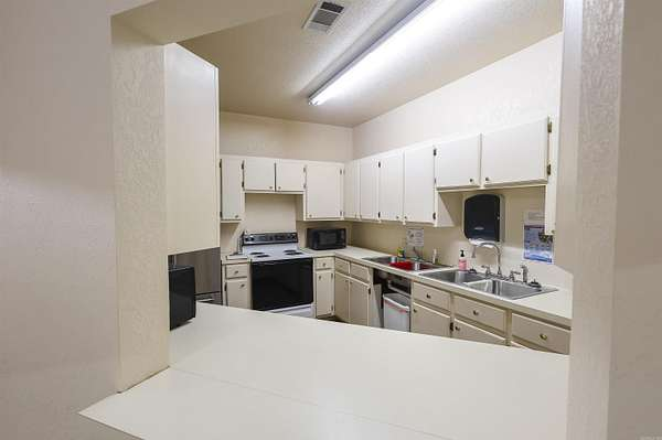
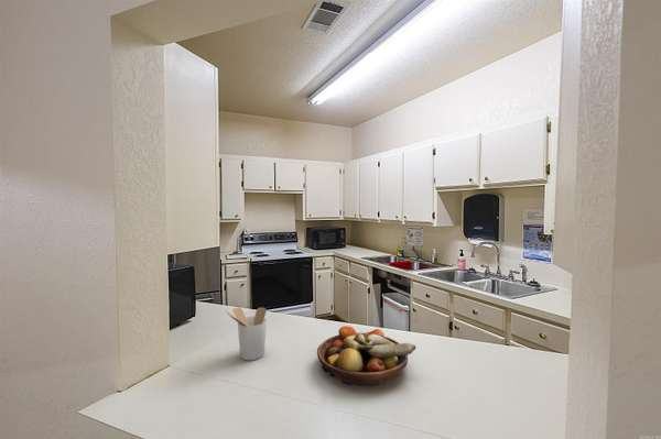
+ fruit bowl (362, 347)
+ utensil holder (246, 331)
